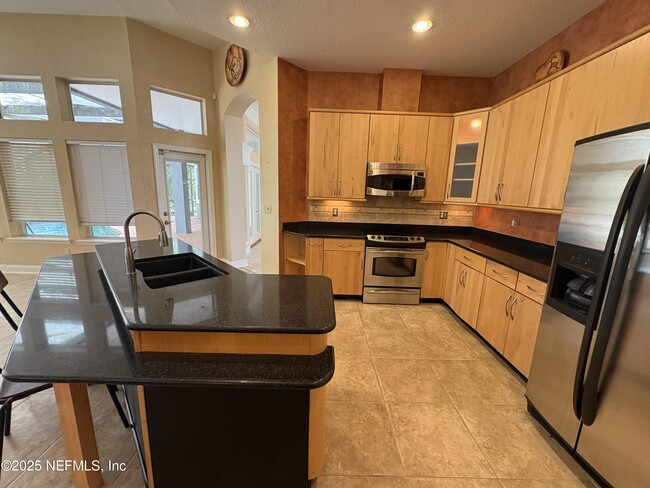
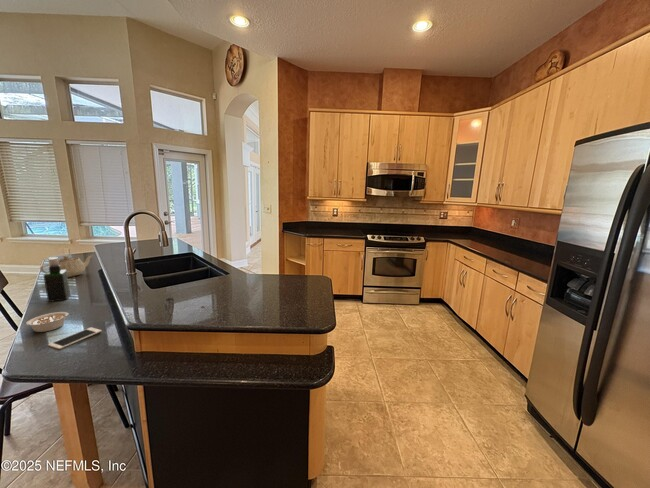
+ spray bottle (56, 278)
+ teapot (68, 265)
+ legume (50, 321)
+ cell phone (76, 337)
